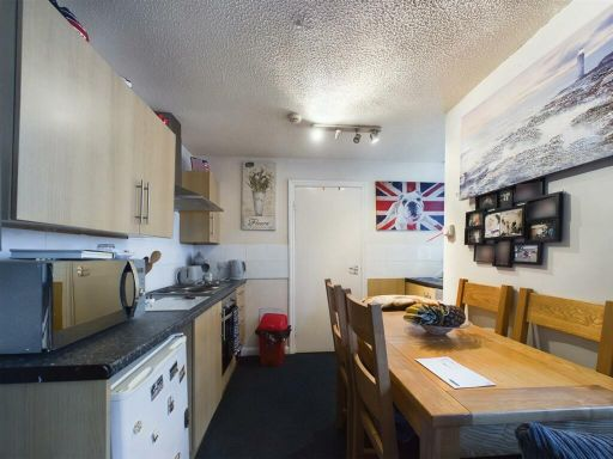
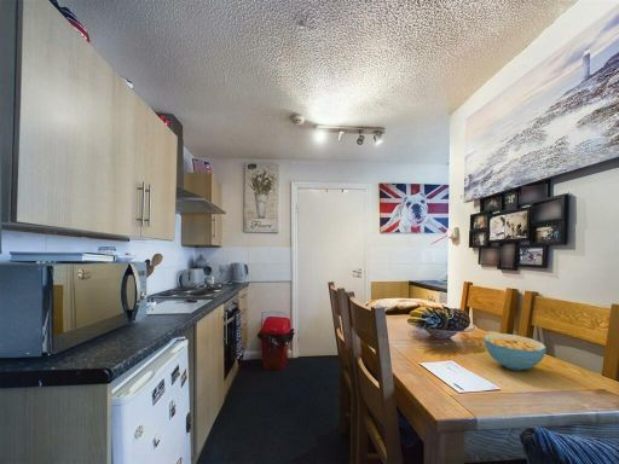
+ cereal bowl (513, 354)
